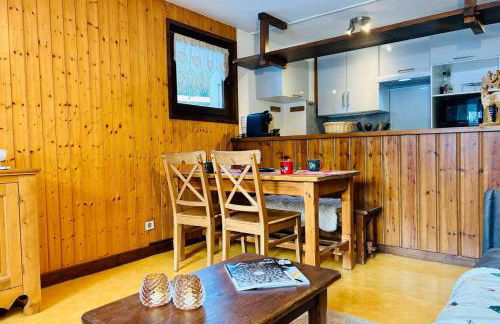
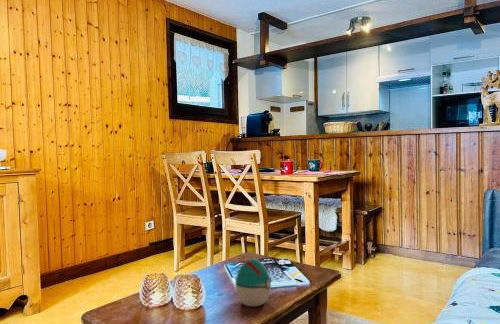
+ decorative egg (252, 280)
